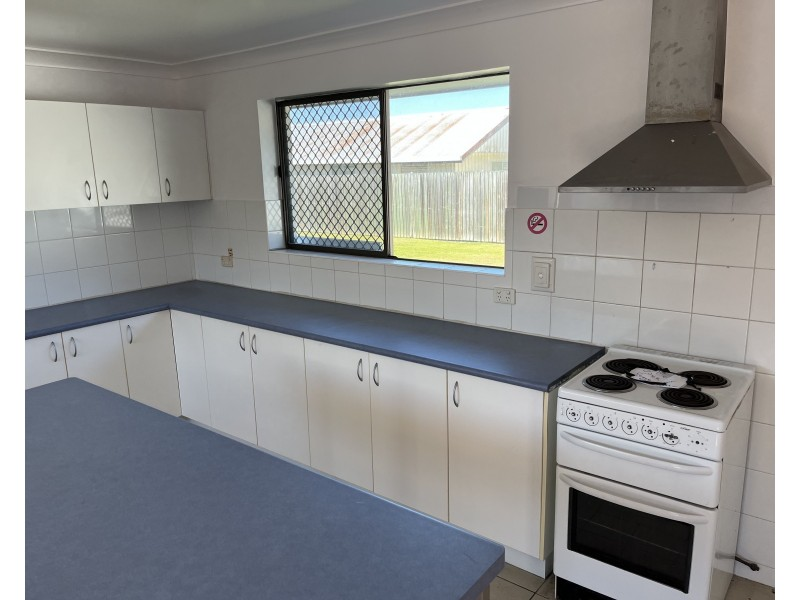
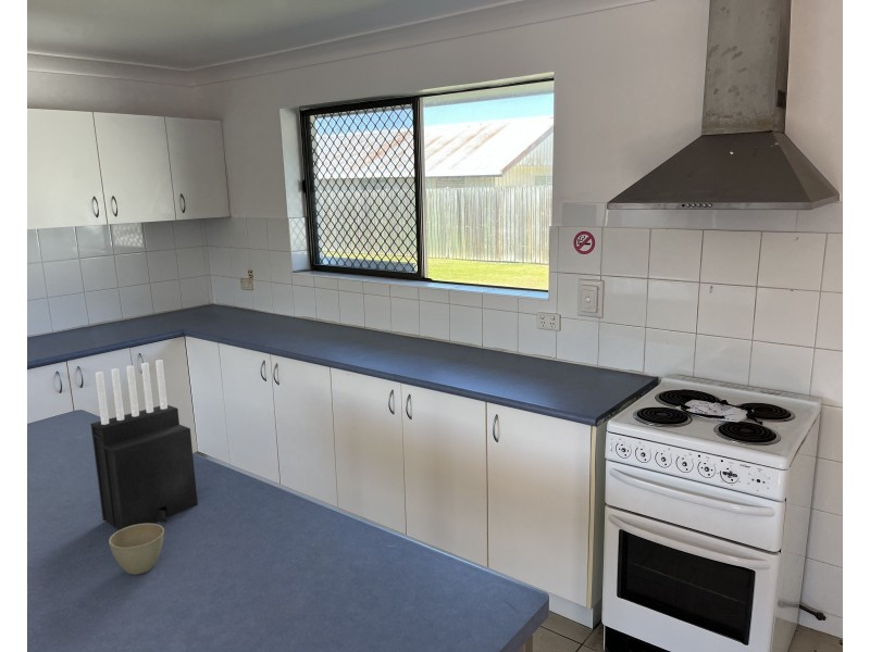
+ knife block (146, 442)
+ flower pot (138, 551)
